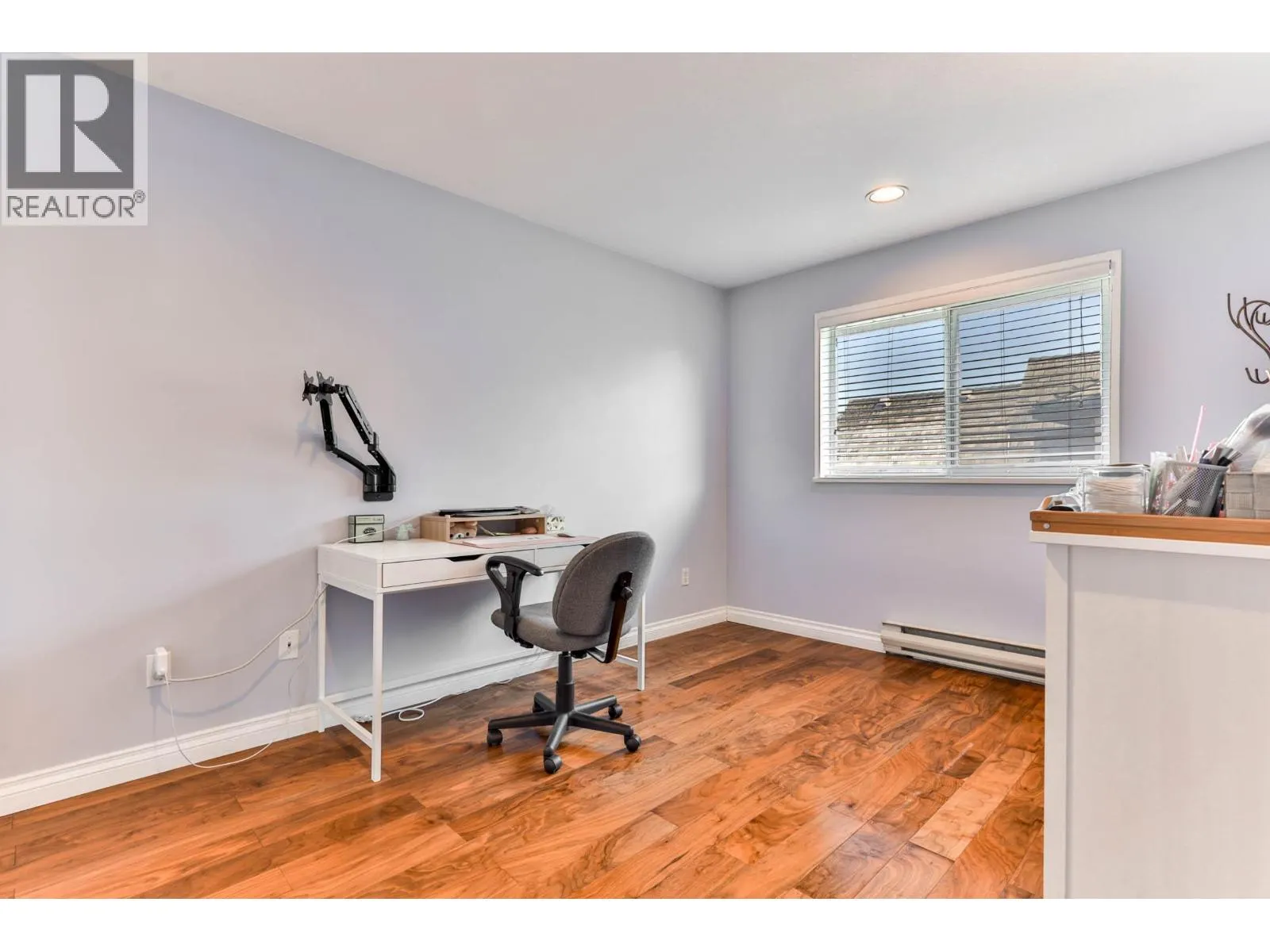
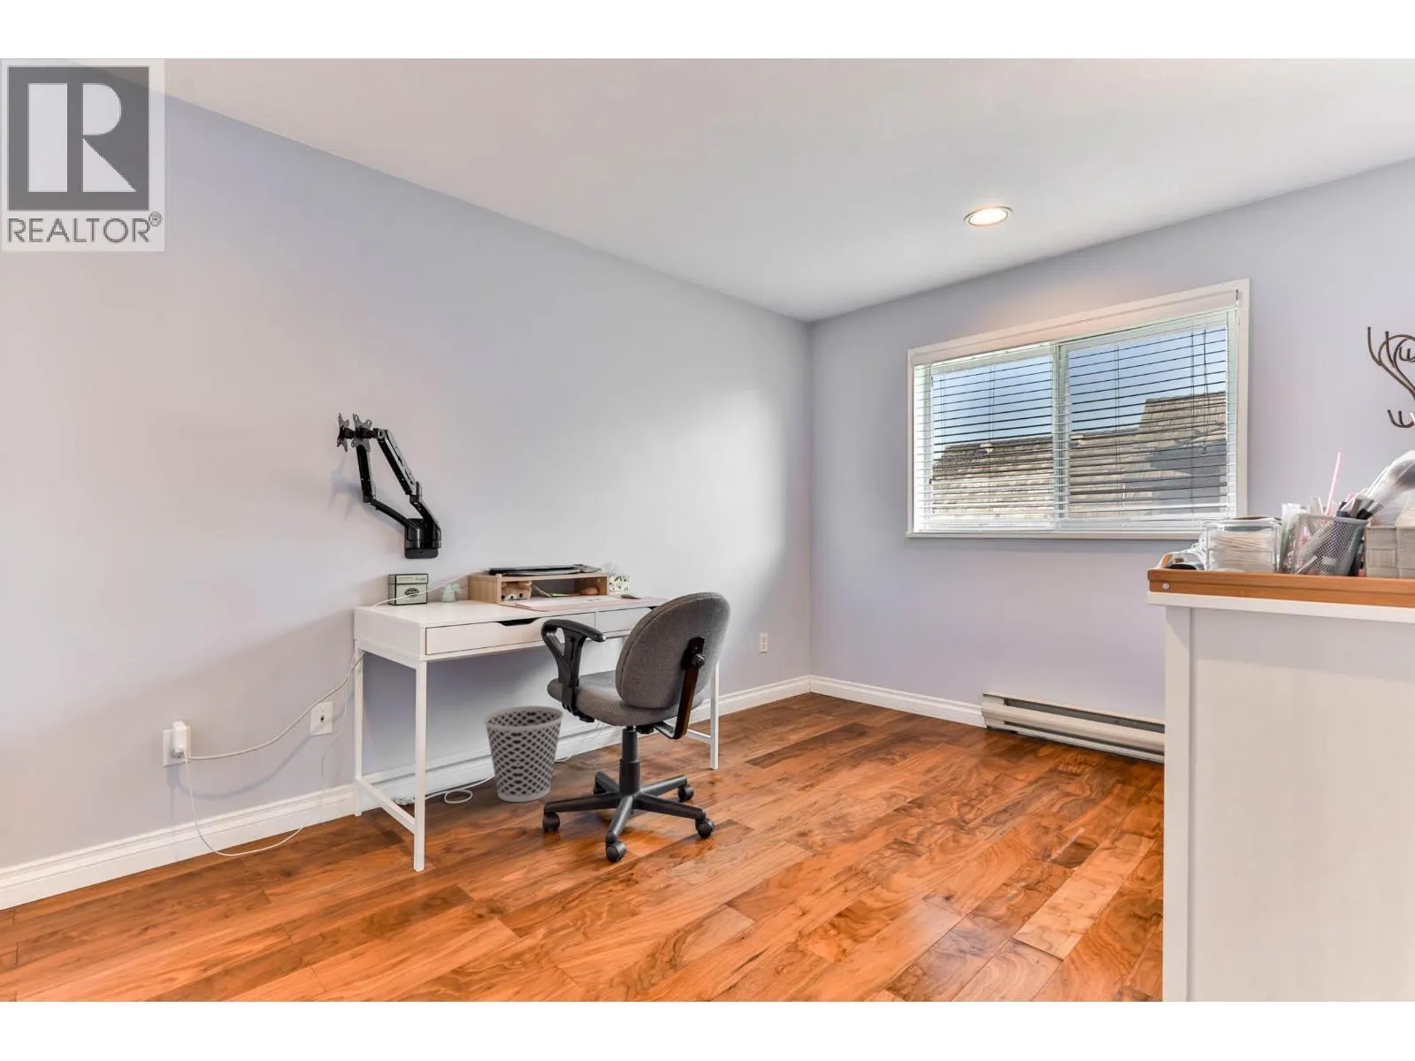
+ wastebasket (524, 753)
